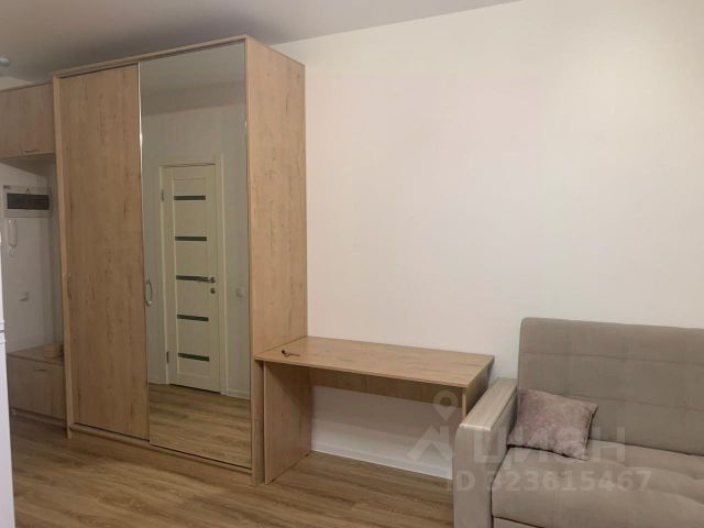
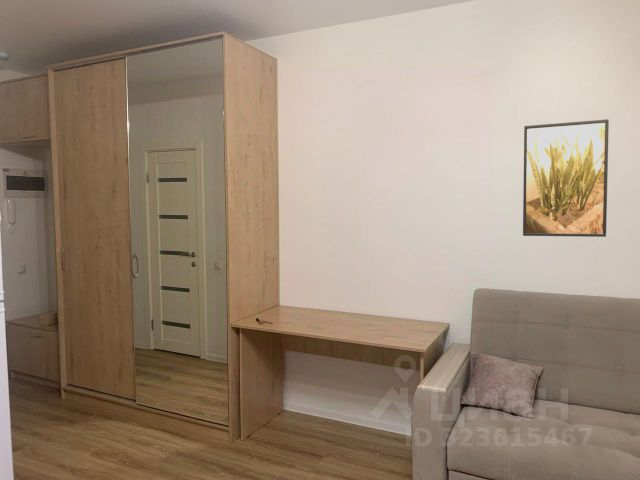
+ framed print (564, 179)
